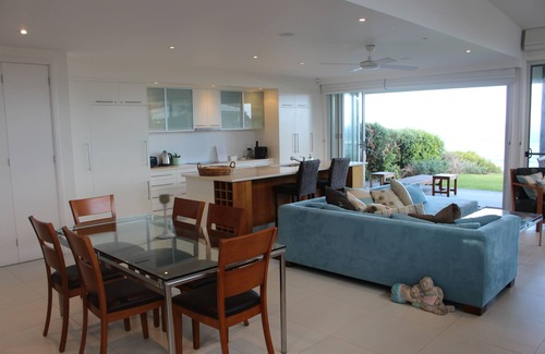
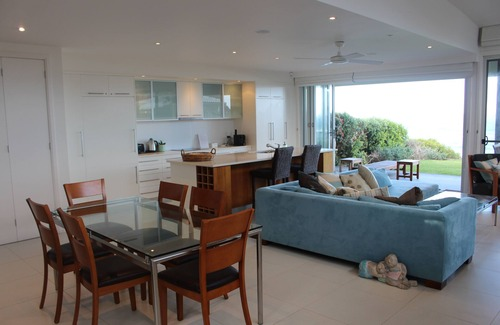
- candle holder (165, 215)
